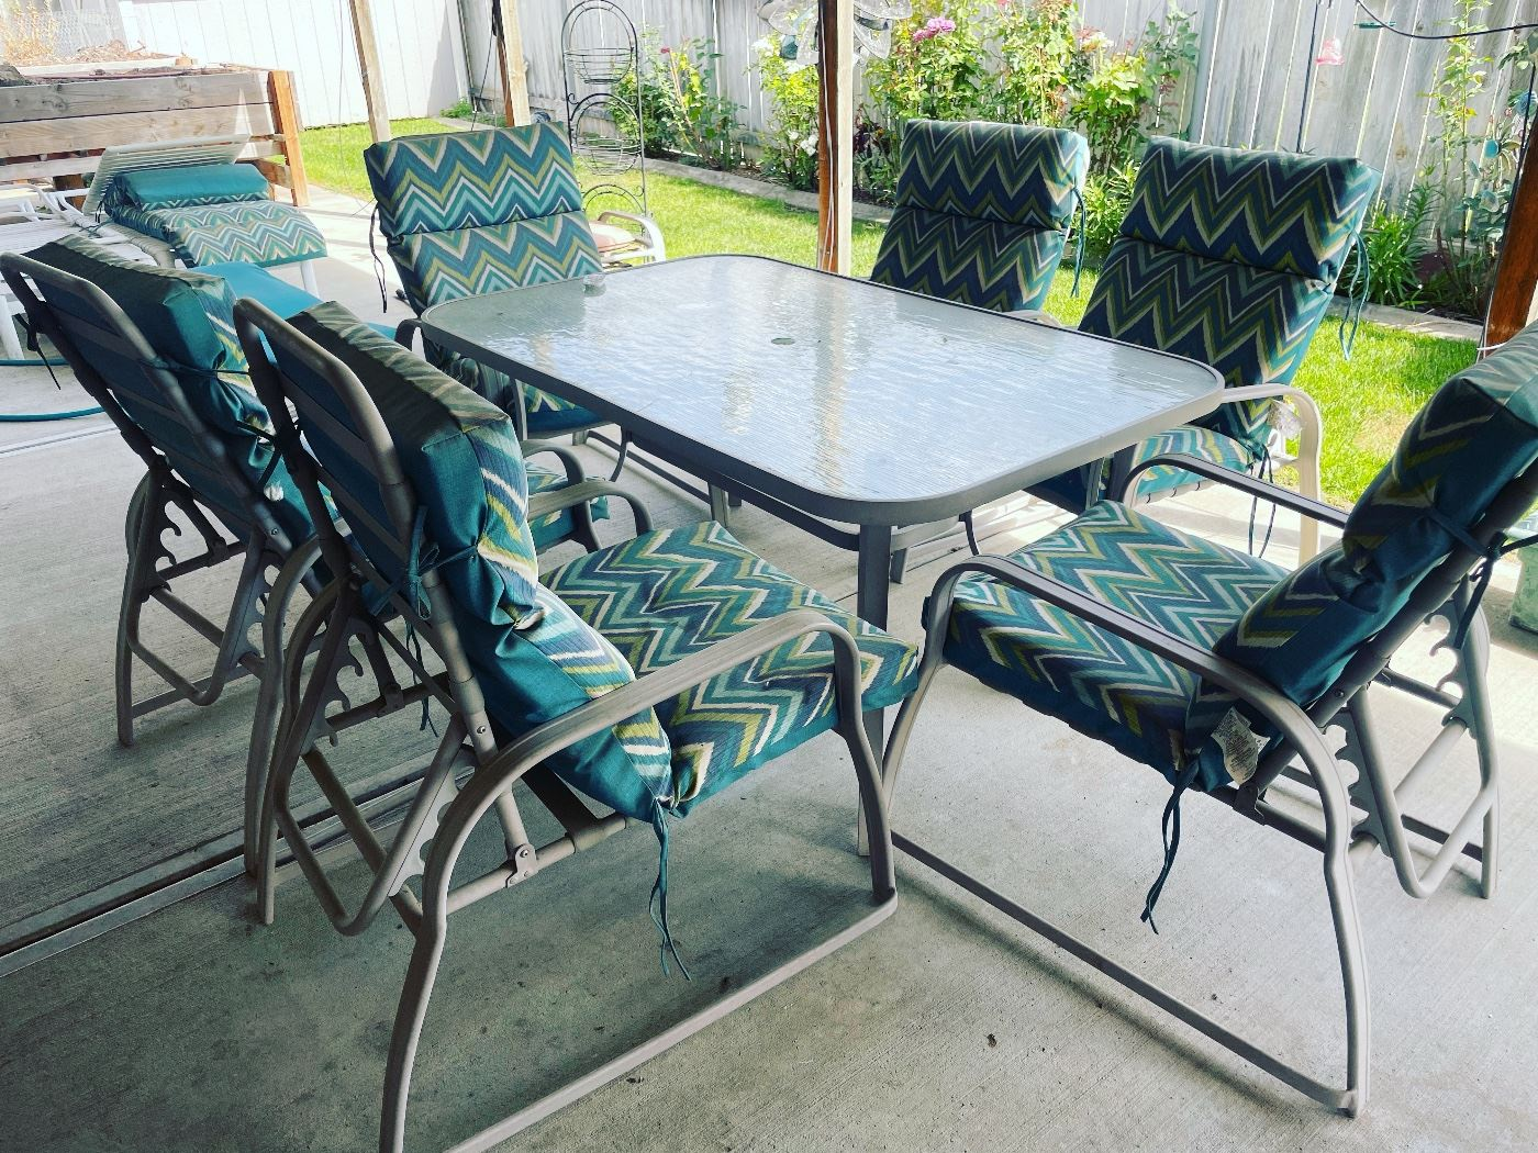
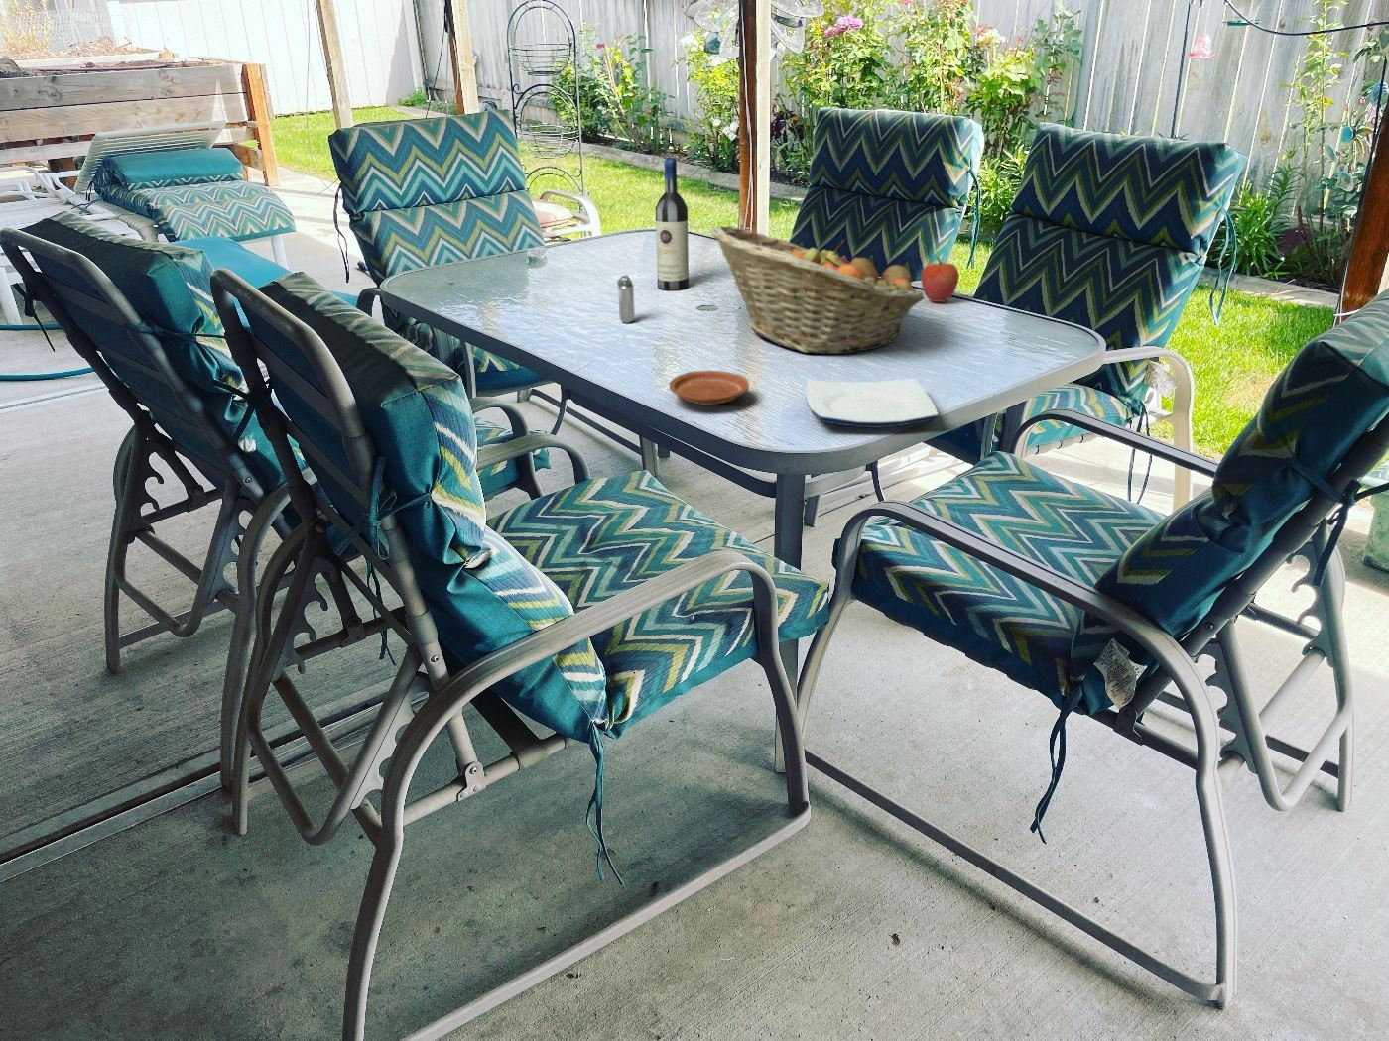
+ apple (939, 279)
+ shaker (626, 299)
+ wine bottle (672, 223)
+ plate (709, 390)
+ fruit basket (814, 281)
+ plate (869, 405)
